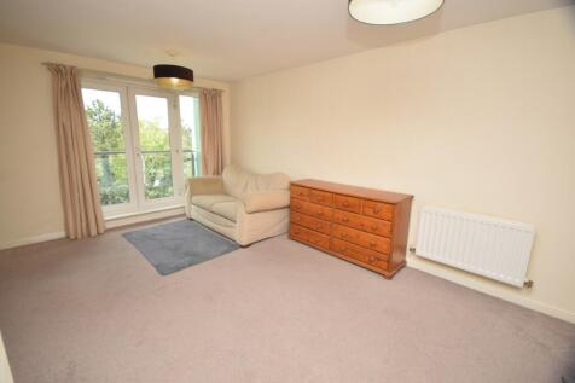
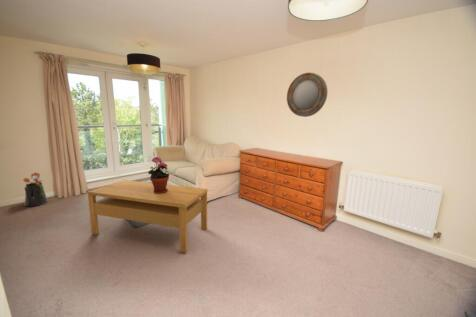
+ coffee table (150, 211)
+ watering can (34, 188)
+ potted plant (159, 174)
+ home mirror (305, 95)
